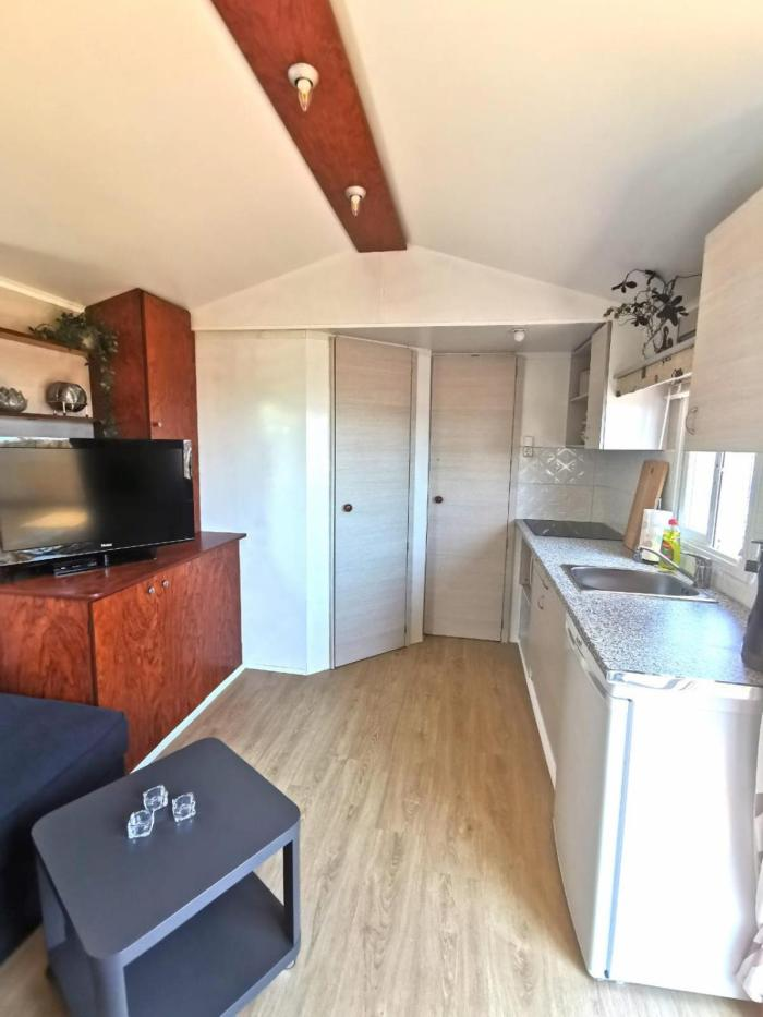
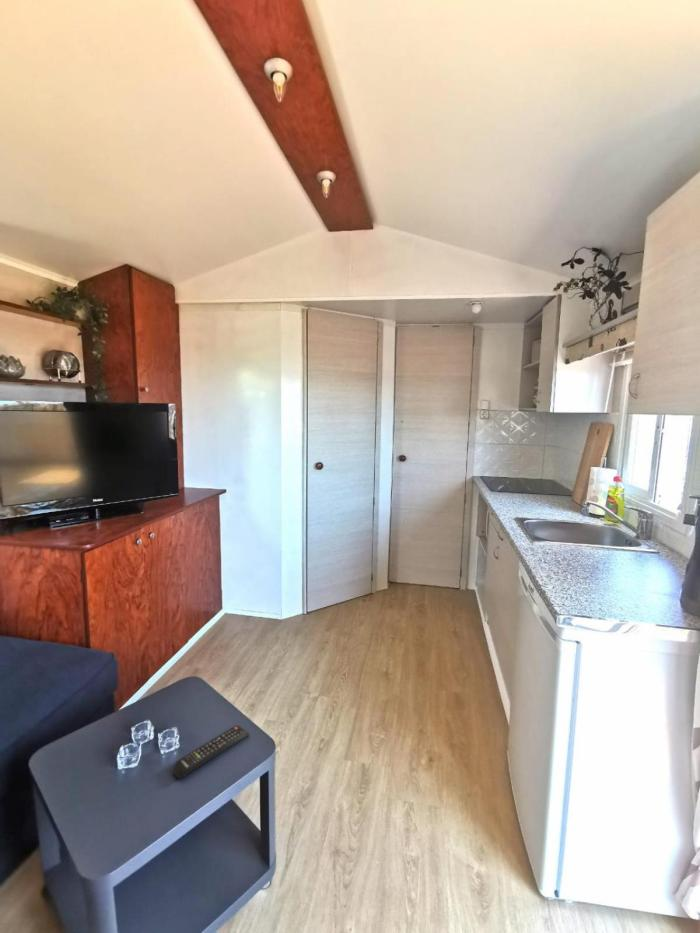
+ remote control (213, 749)
